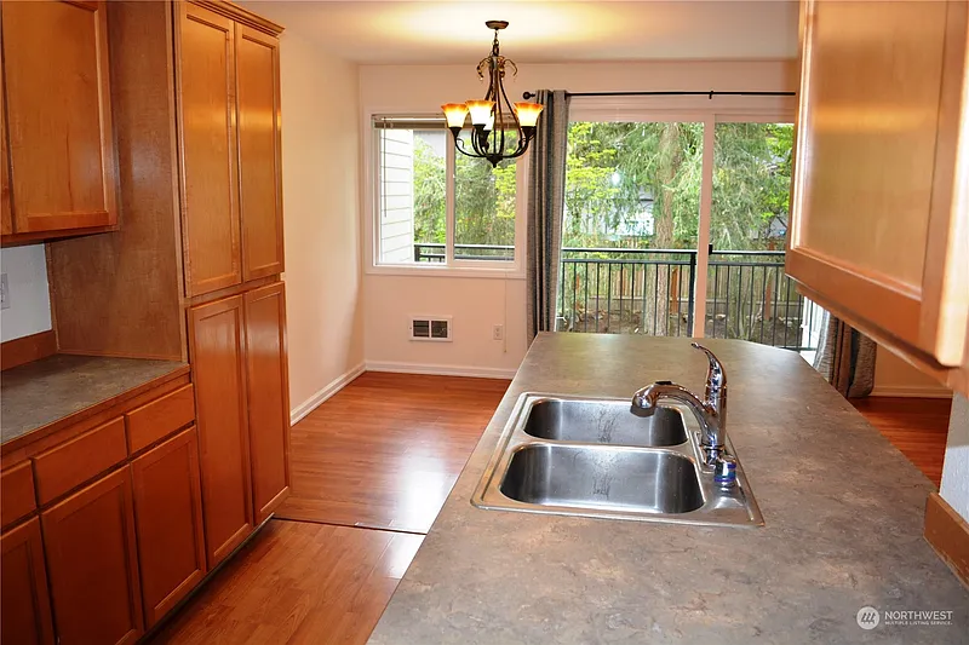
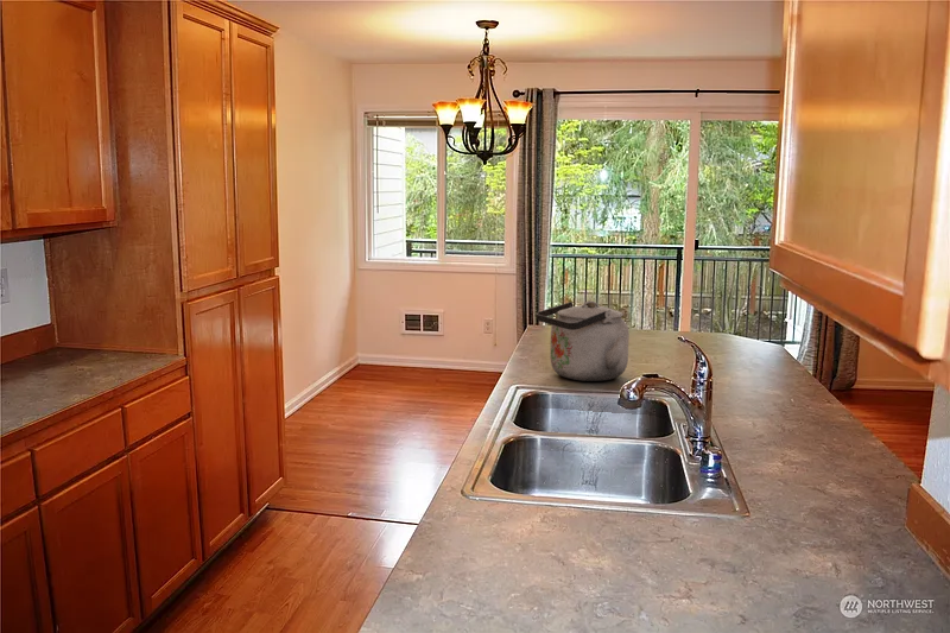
+ kettle (591, 340)
